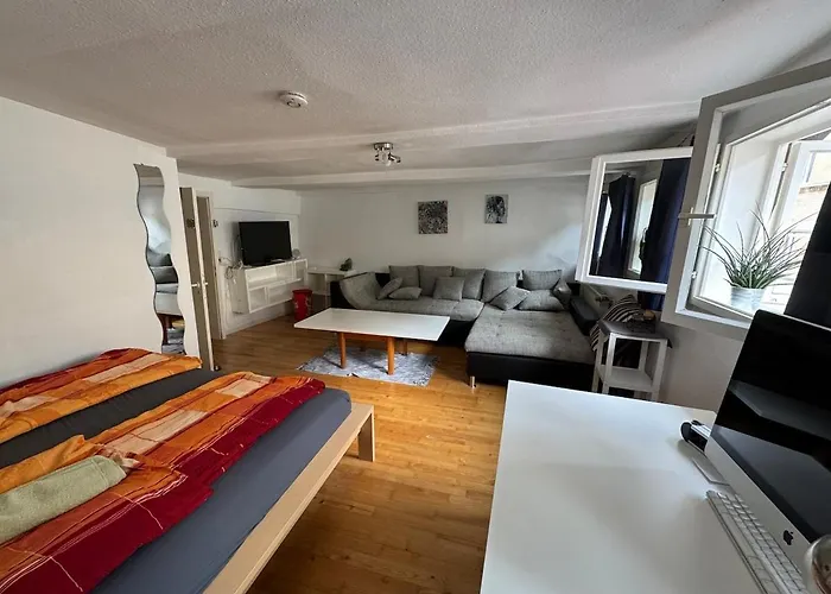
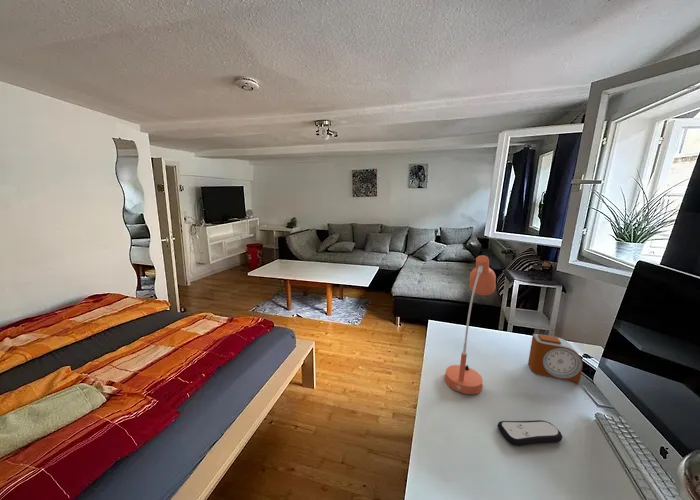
+ remote control (530, 431)
+ desk lamp (469, 317)
+ alarm clock (554, 356)
